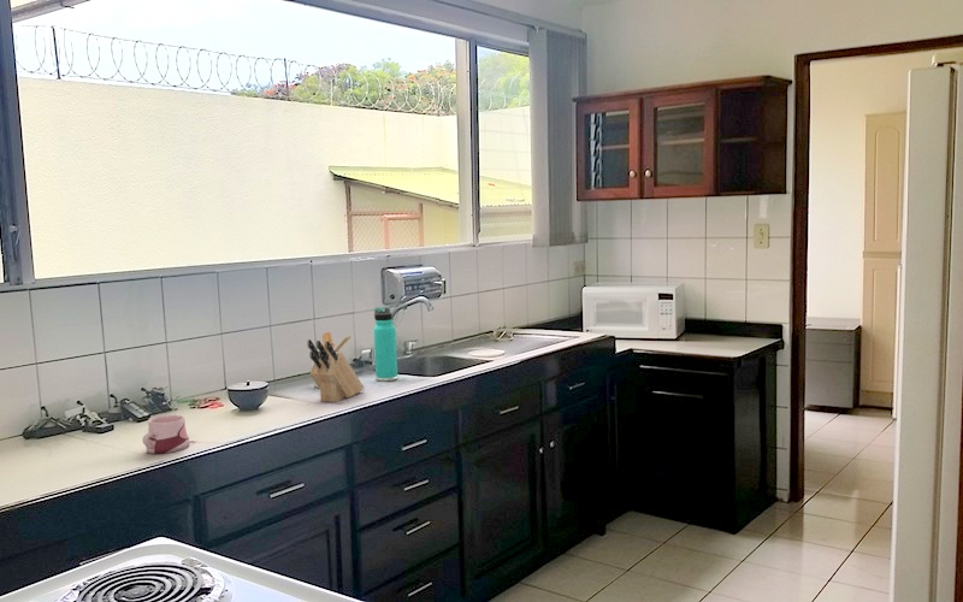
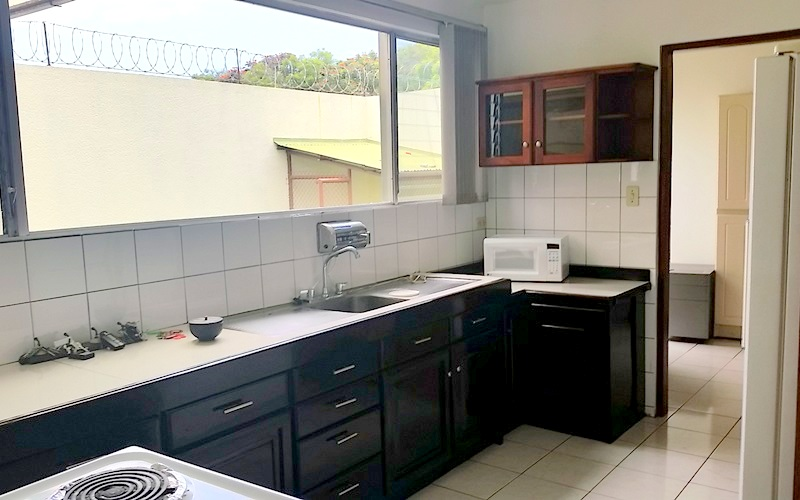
- mug (164, 433)
- knife block (333, 366)
- utensil holder (336, 352)
- thermos bottle (385, 343)
